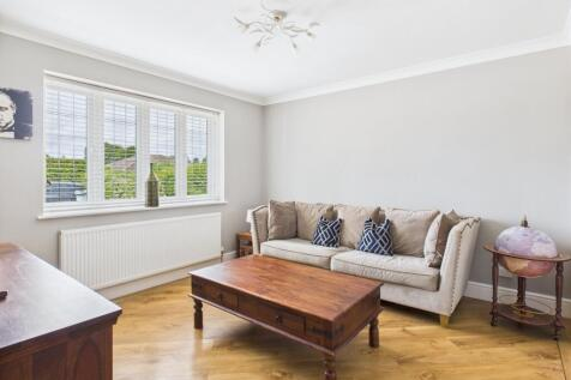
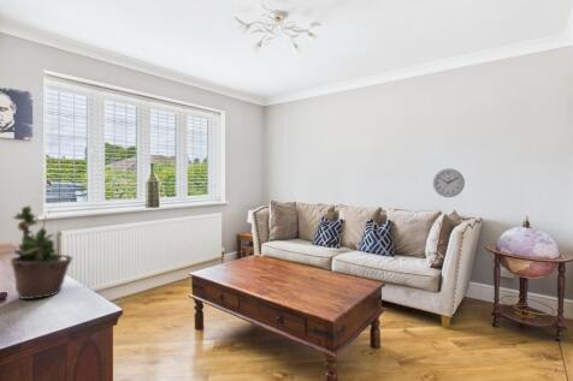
+ wall clock (448, 183)
+ potted plant (42, 245)
